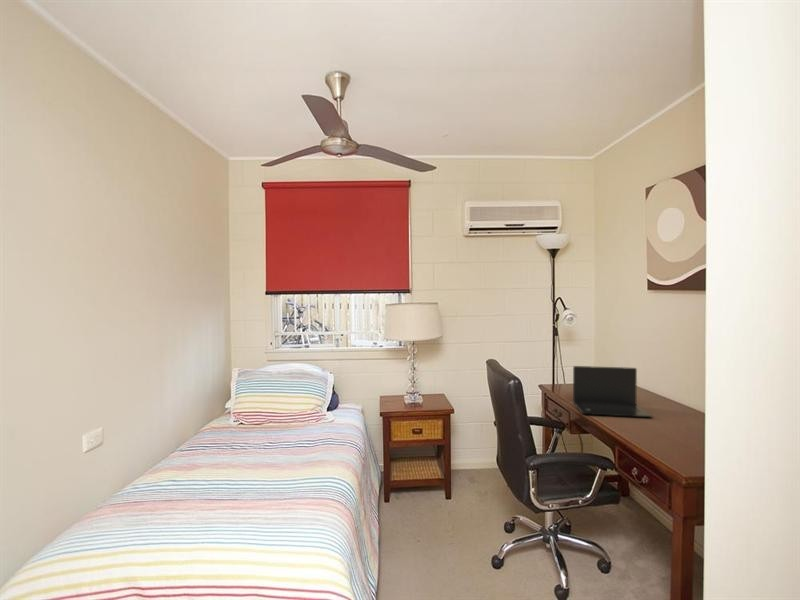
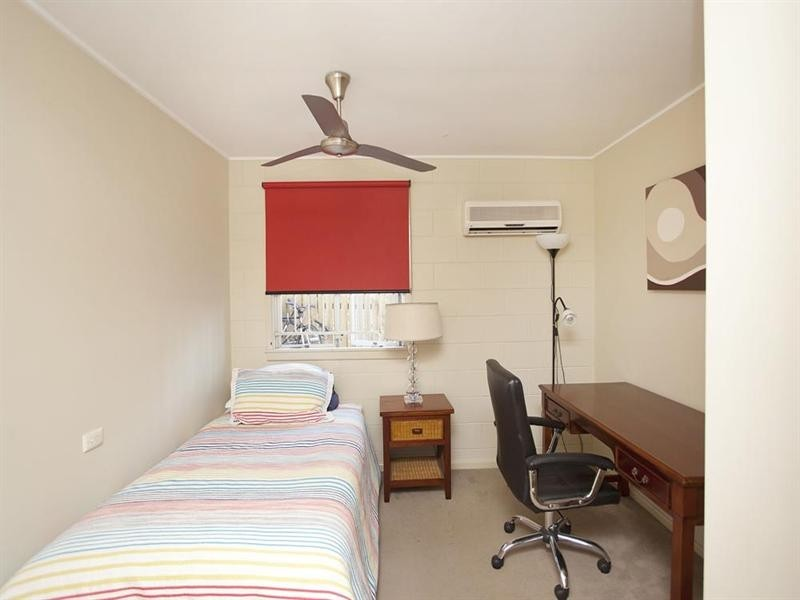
- laptop (610, 390)
